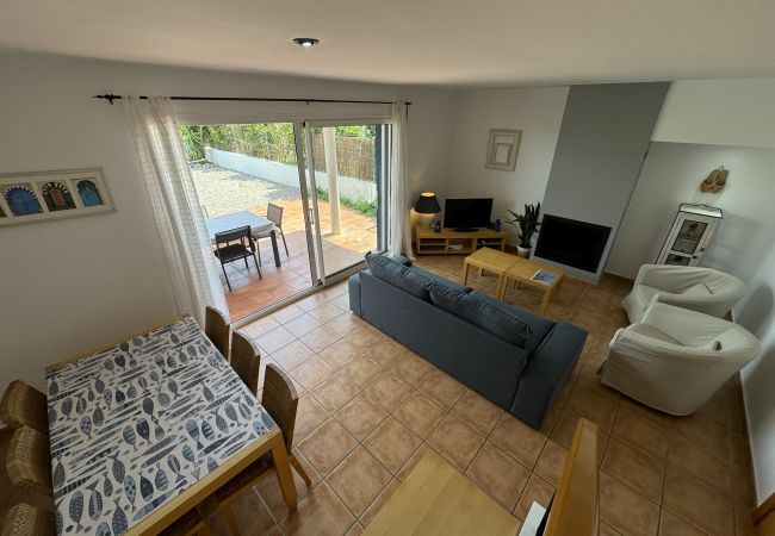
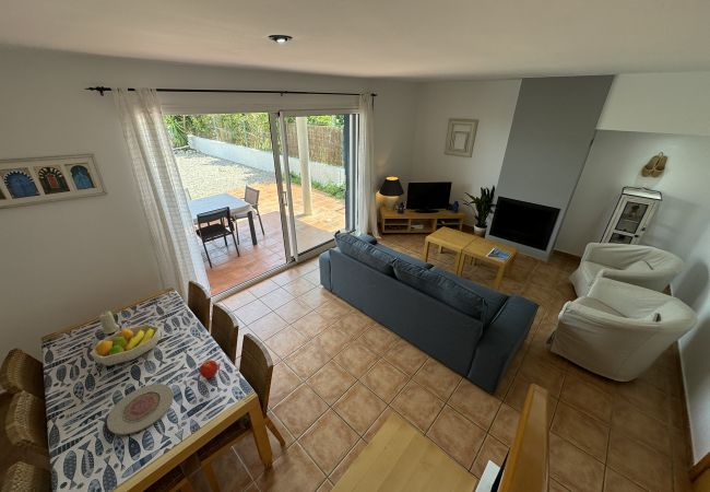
+ candle (108, 320)
+ apple (209, 368)
+ plate (141, 407)
+ fruit bowl (128, 342)
